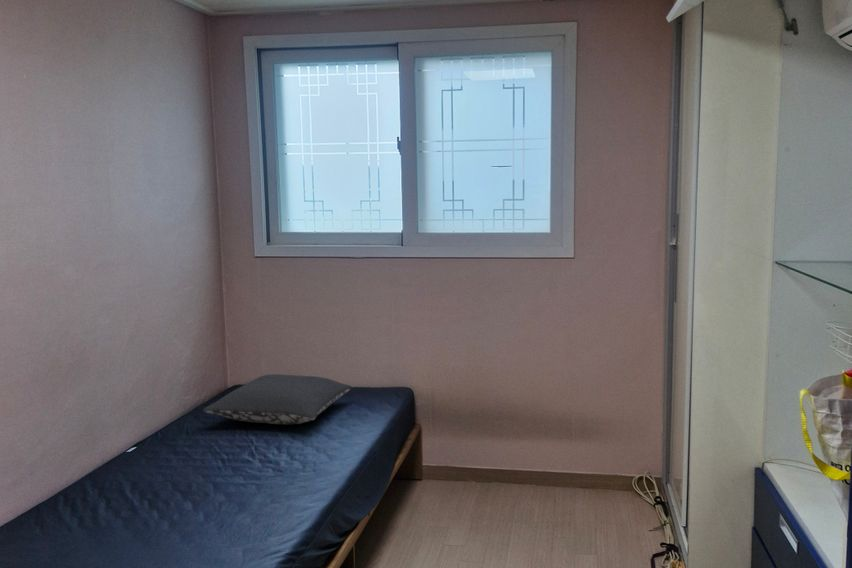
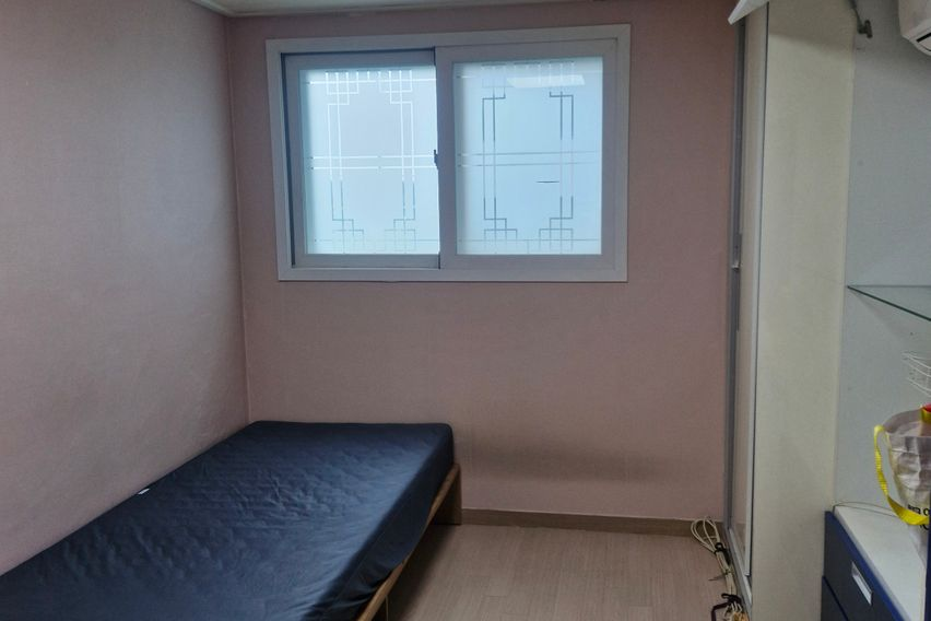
- pillow (281, 398)
